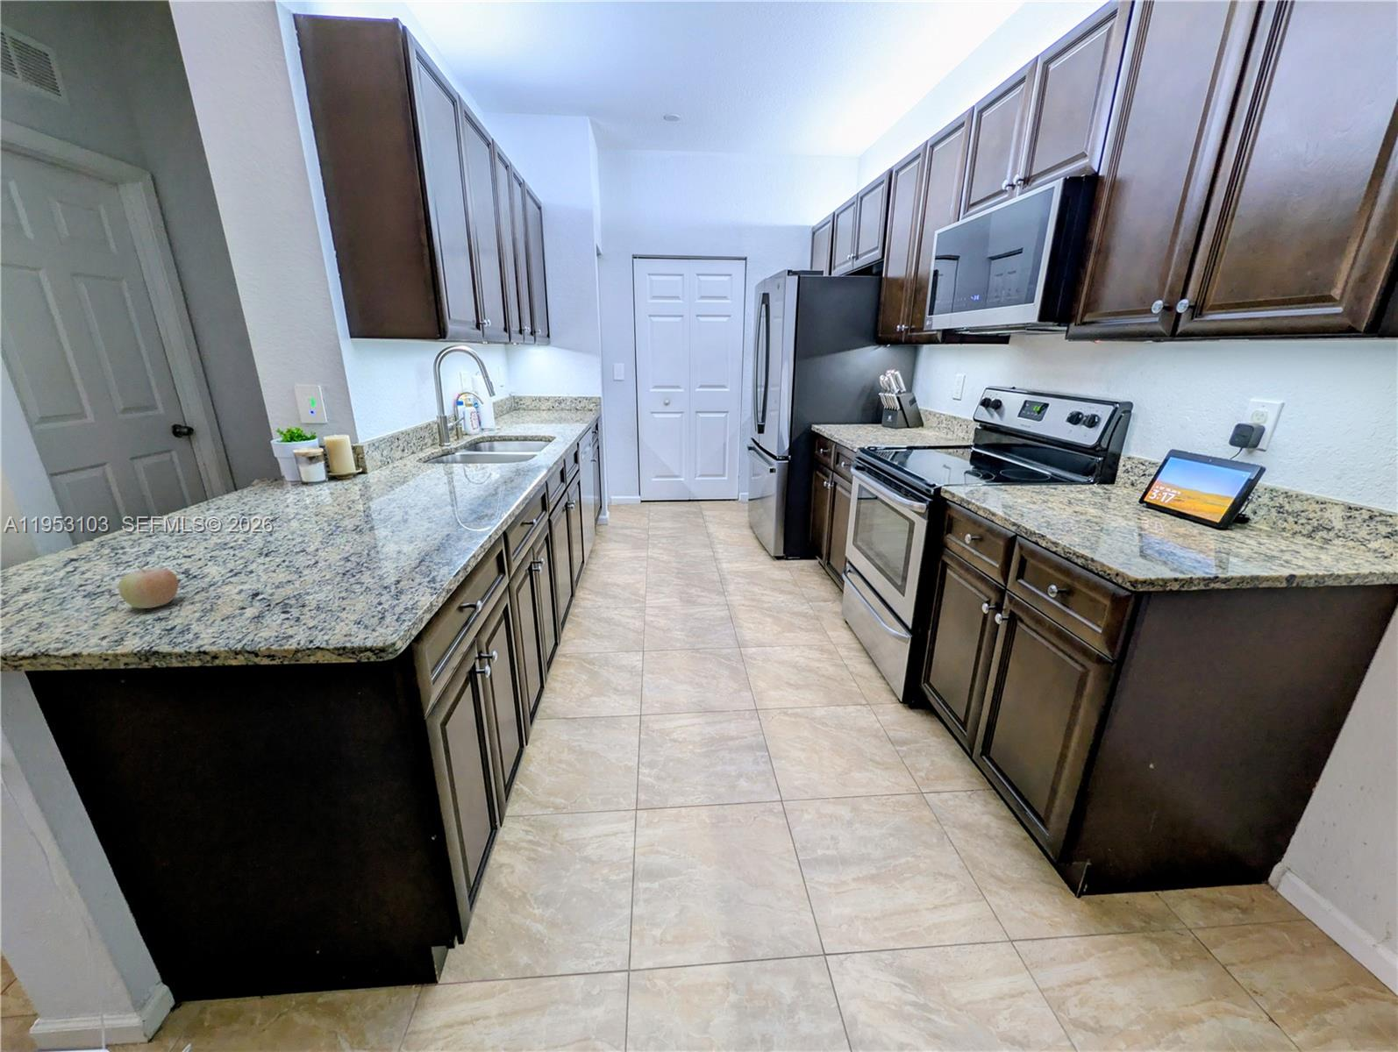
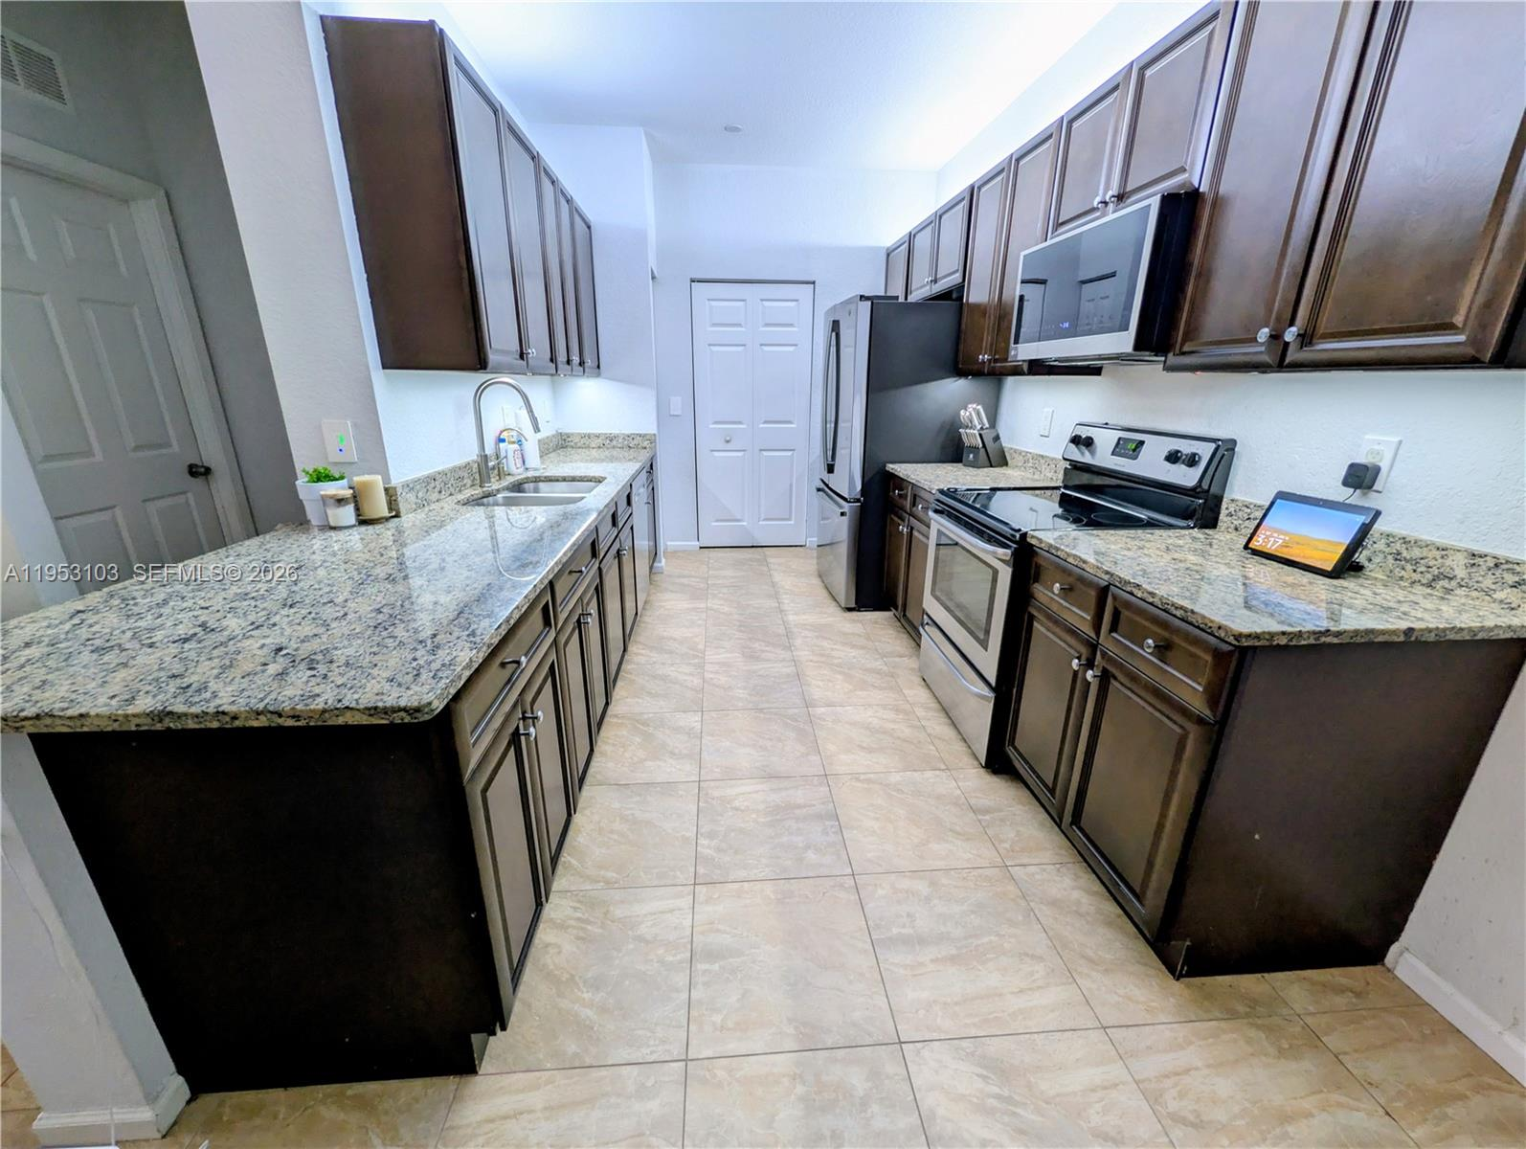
- fruit (148, 585)
